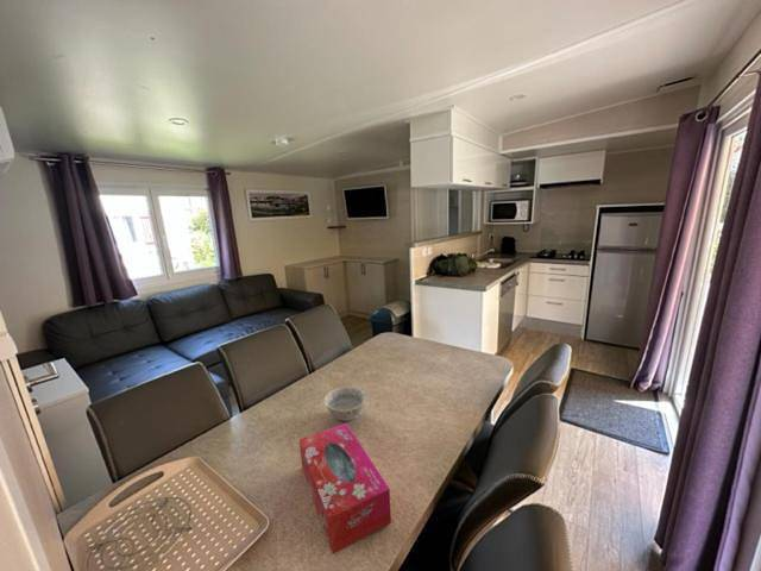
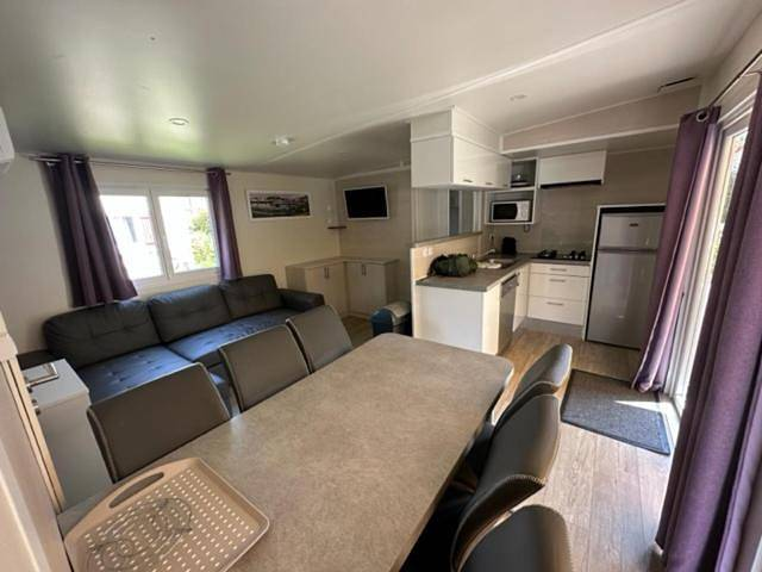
- tissue box (340, 476)
- bowl (345, 406)
